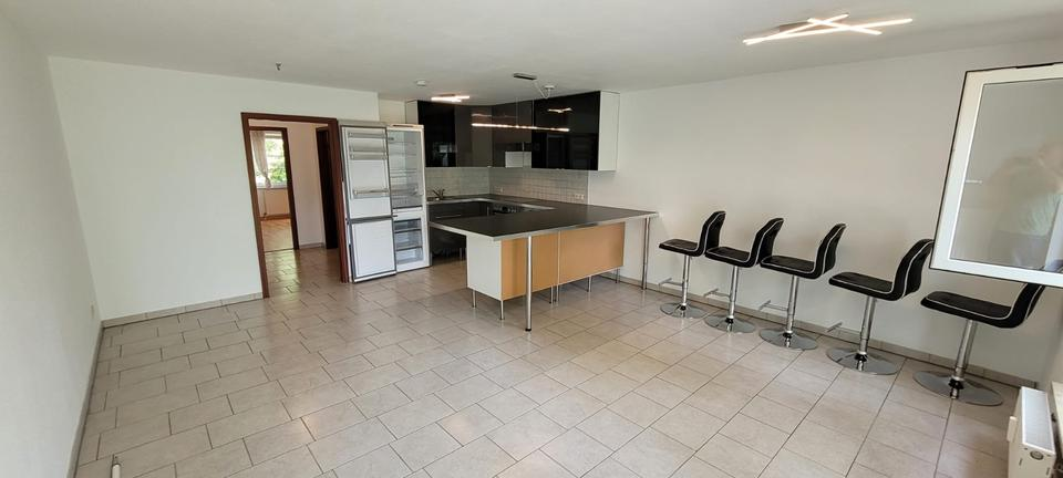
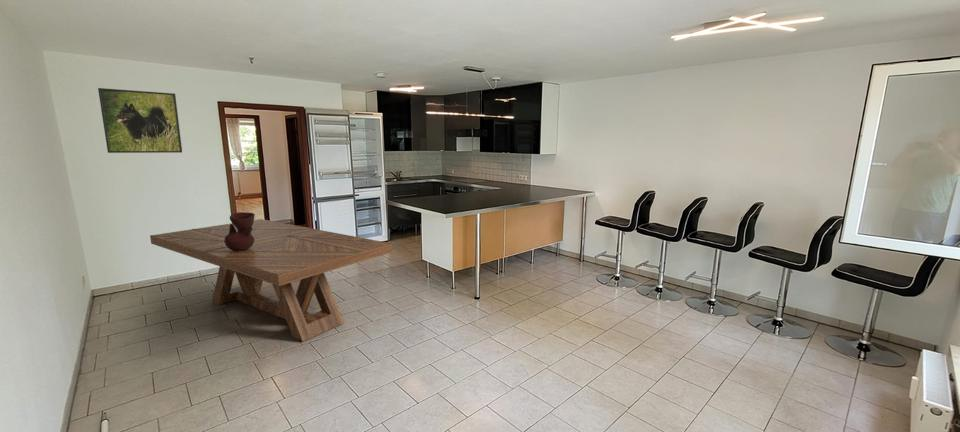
+ vase (240, 231)
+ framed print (142, 122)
+ dining table (270, 275)
